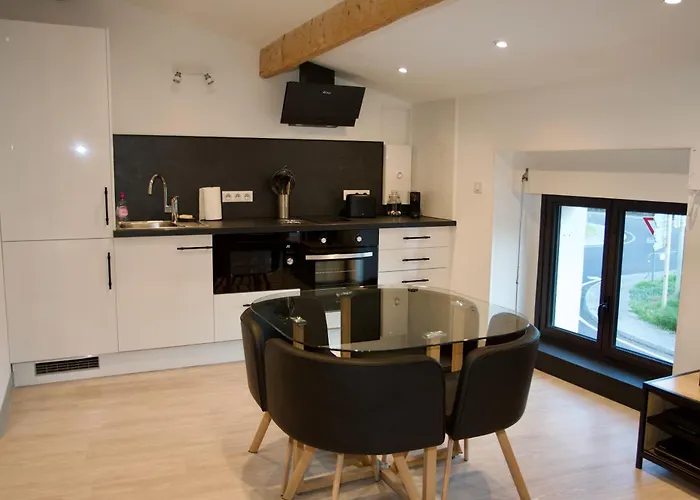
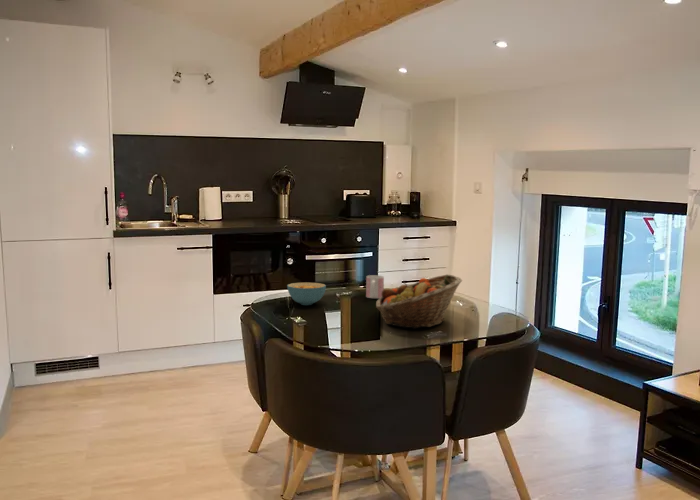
+ fruit basket (418, 298)
+ cereal bowl (306, 294)
+ mug (374, 287)
